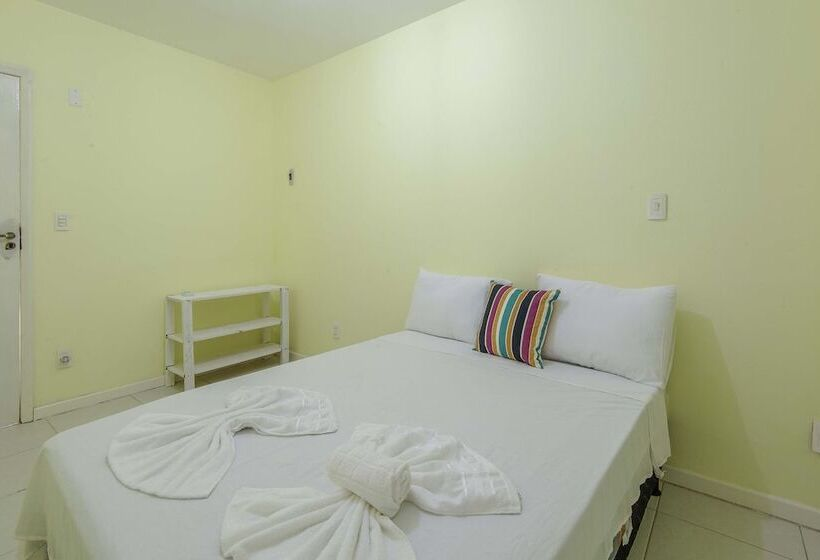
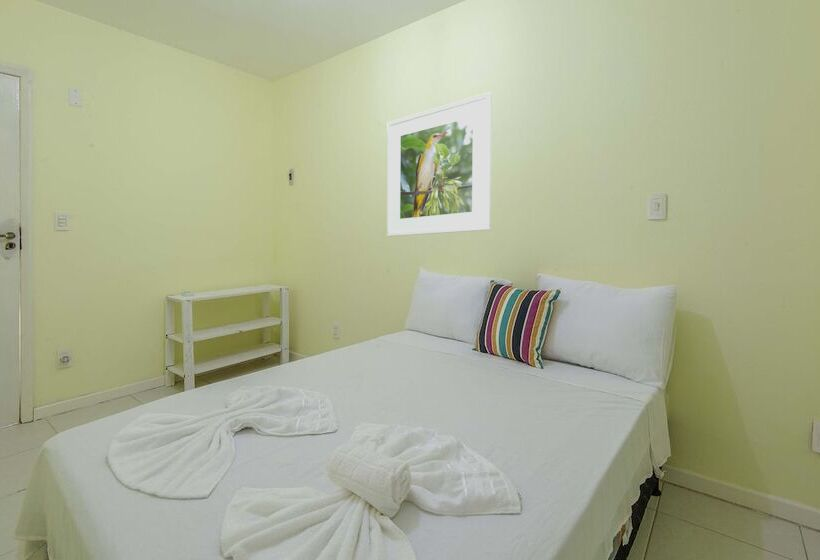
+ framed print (434, 171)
